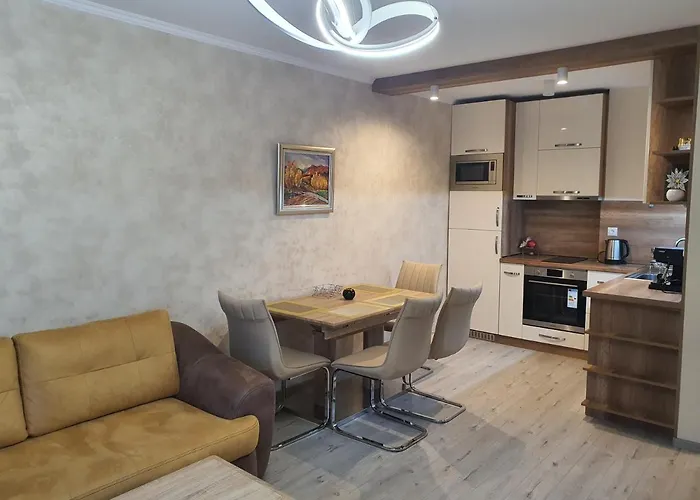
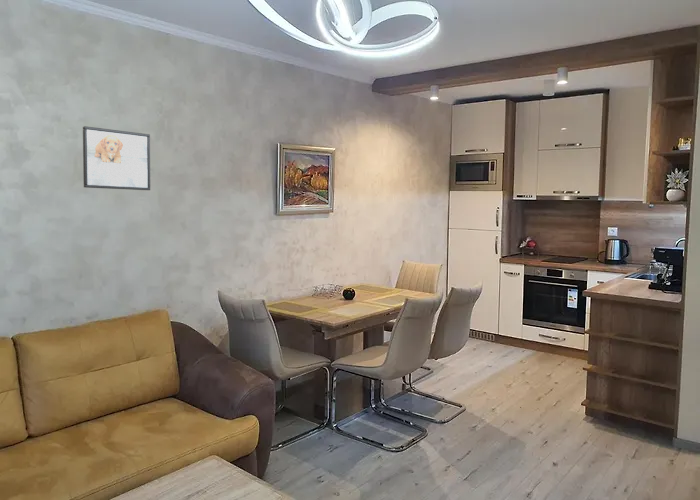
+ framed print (118, 159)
